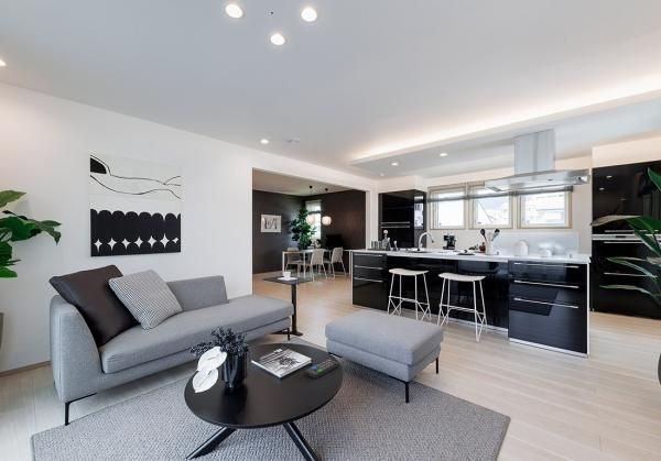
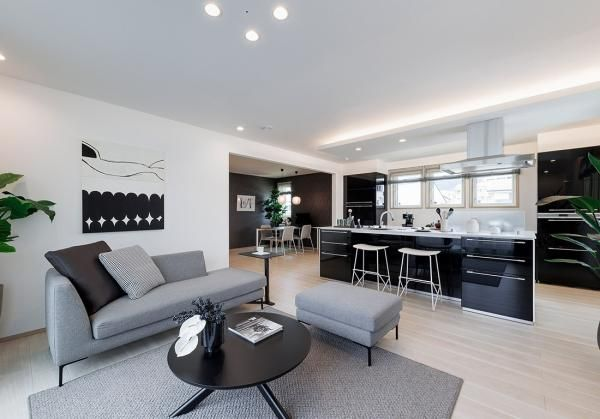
- remote control (322, 367)
